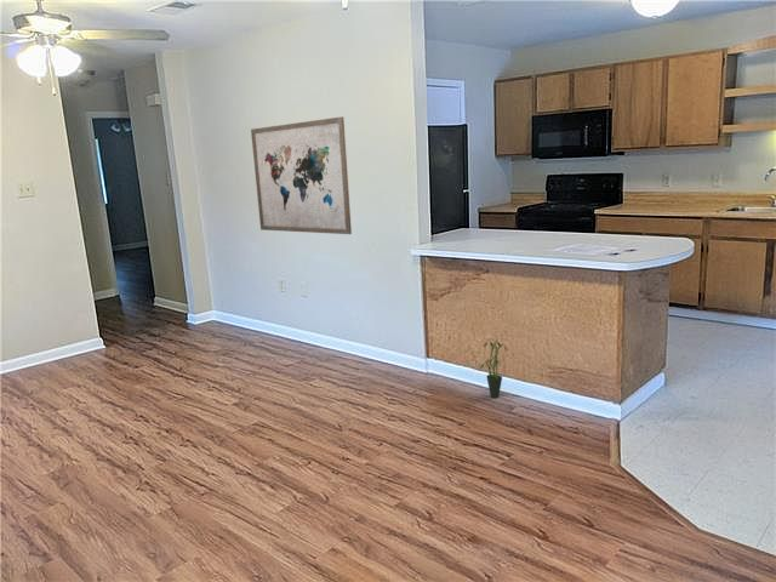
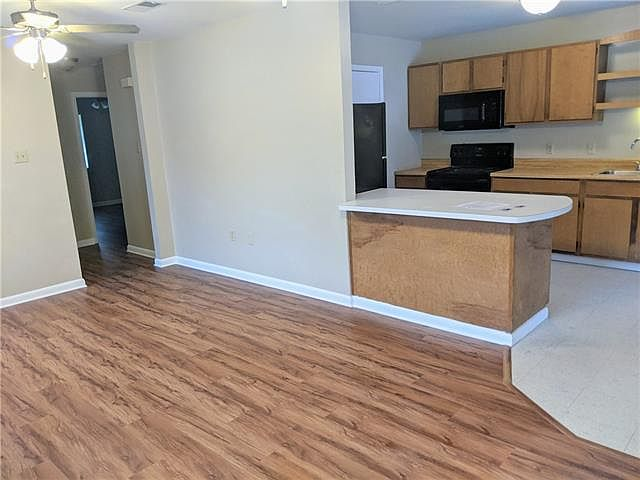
- potted plant (493, 369)
- wall art (298, 178)
